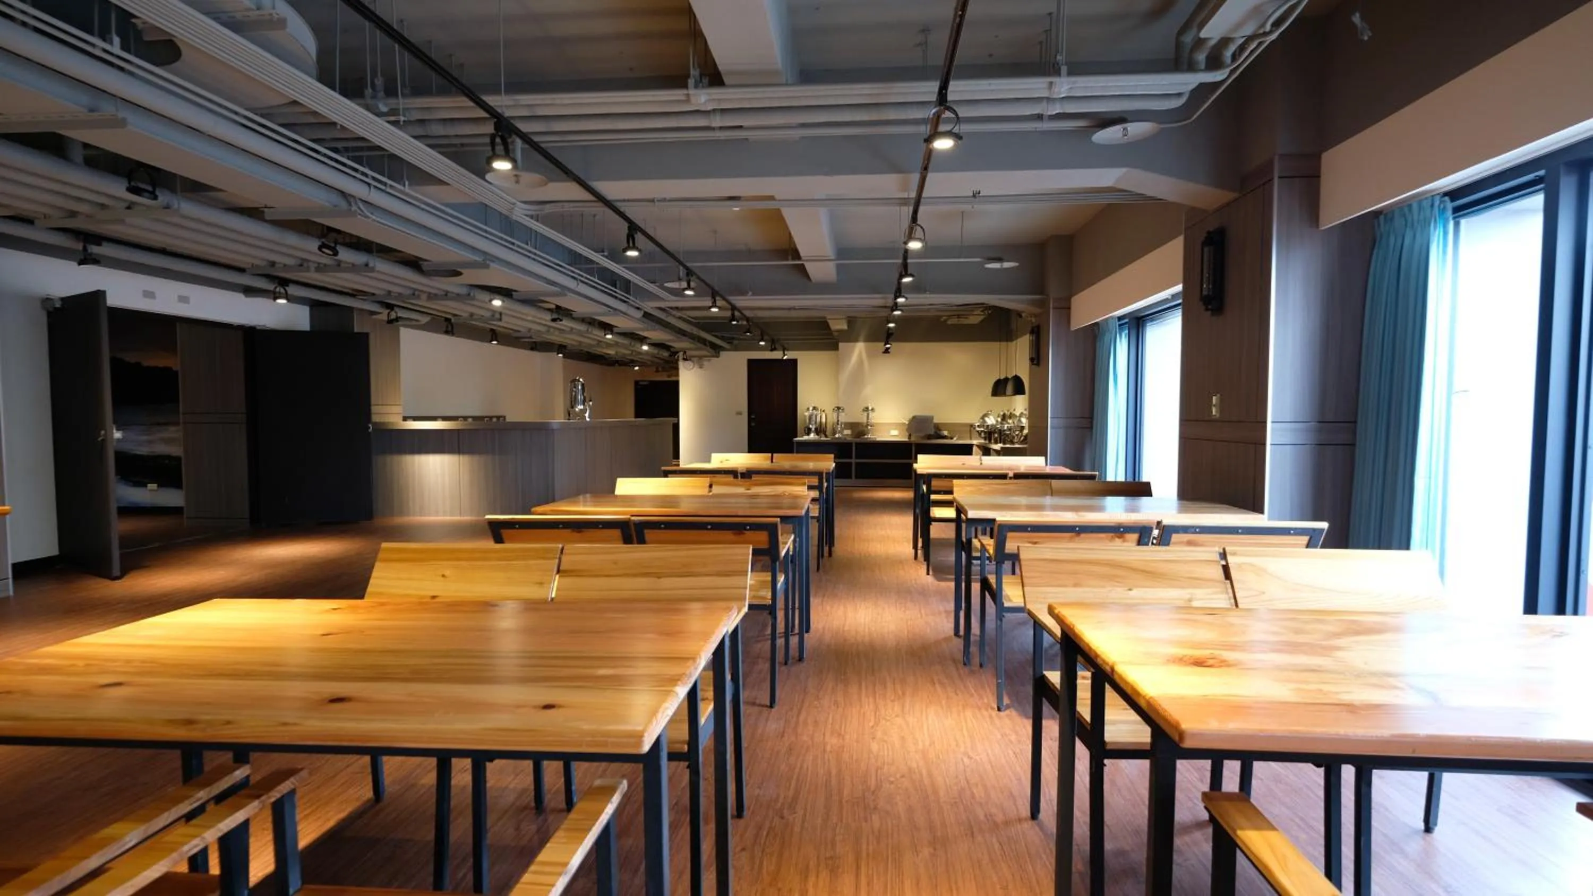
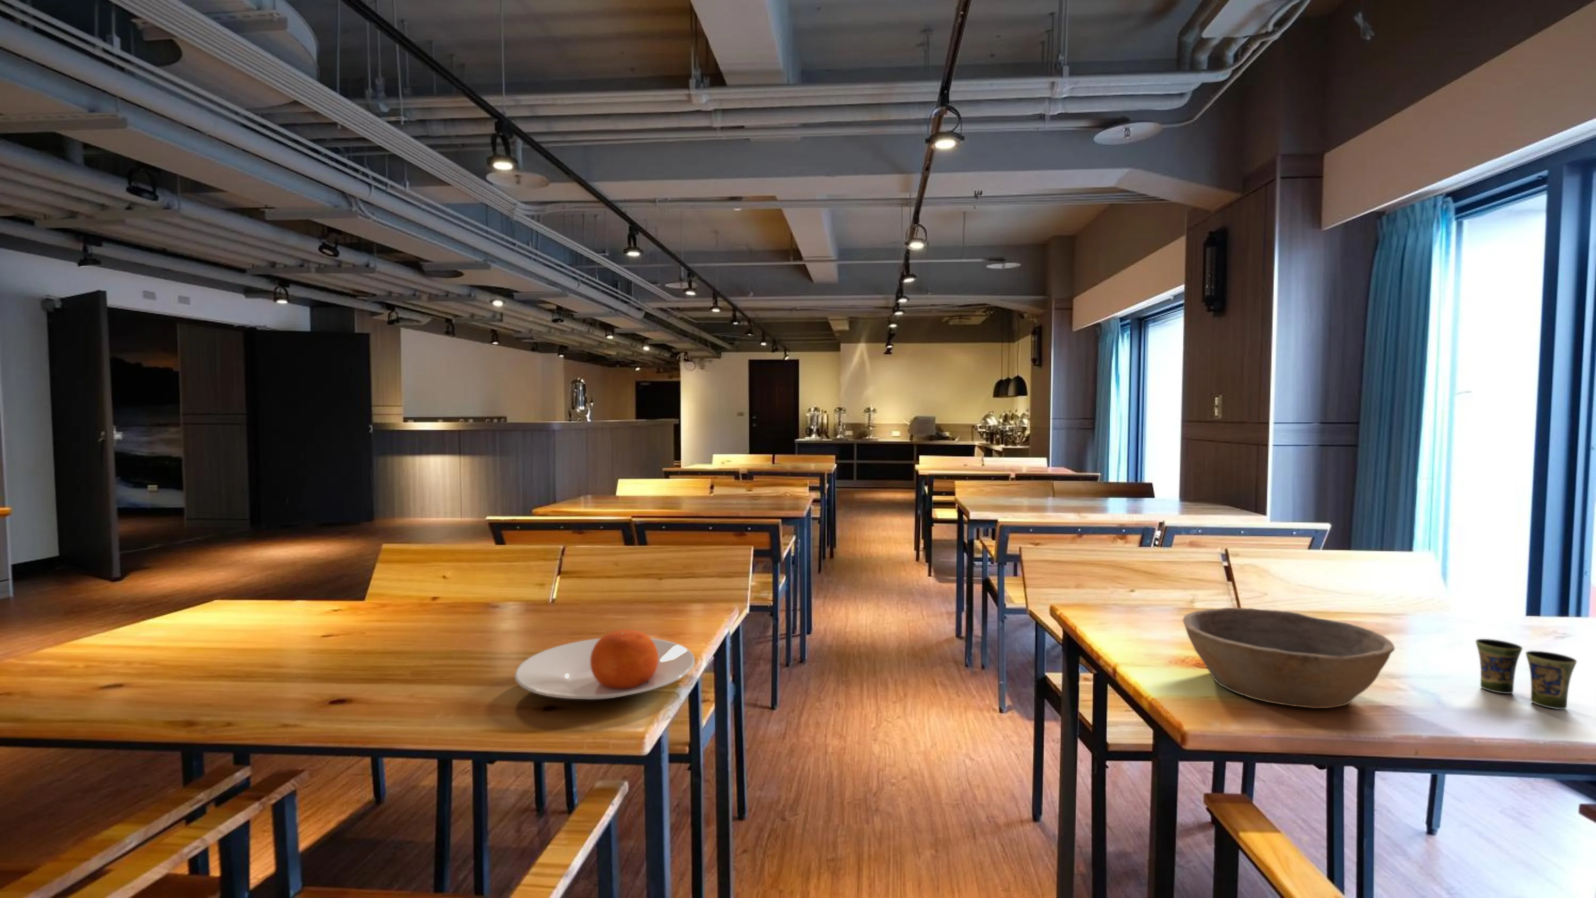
+ bowl (1280, 658)
+ cup (1530, 673)
+ plate (607, 658)
